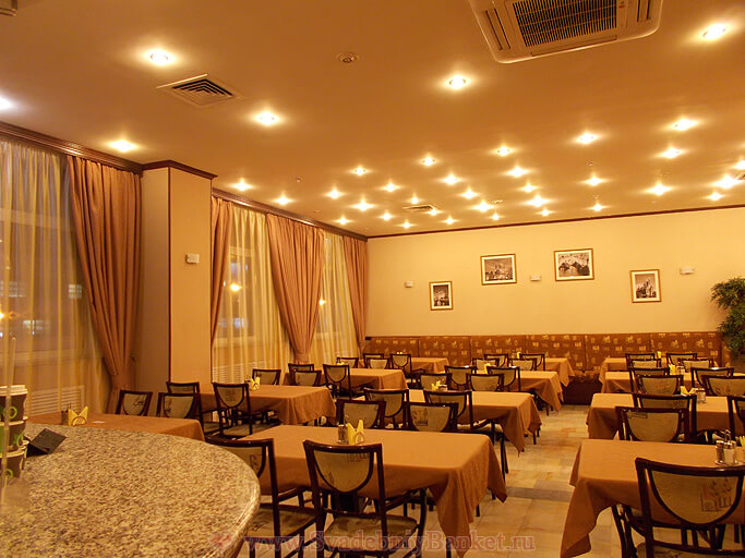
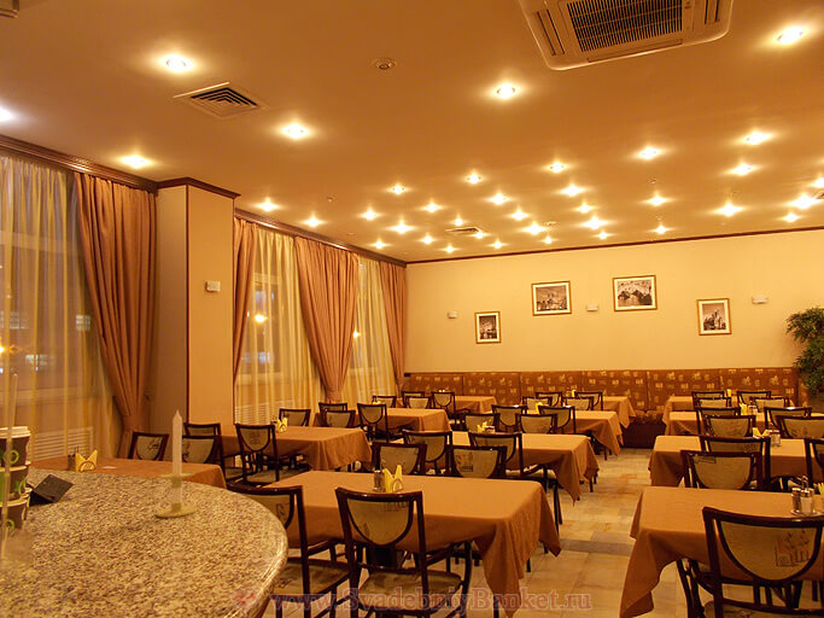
+ candle (176, 460)
